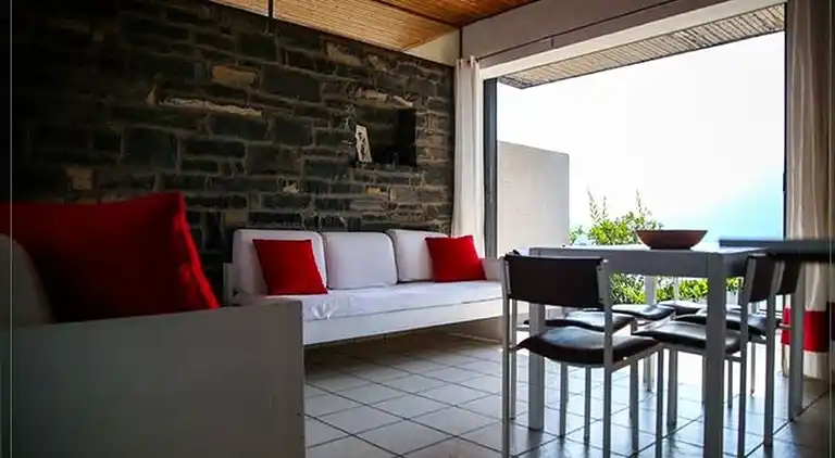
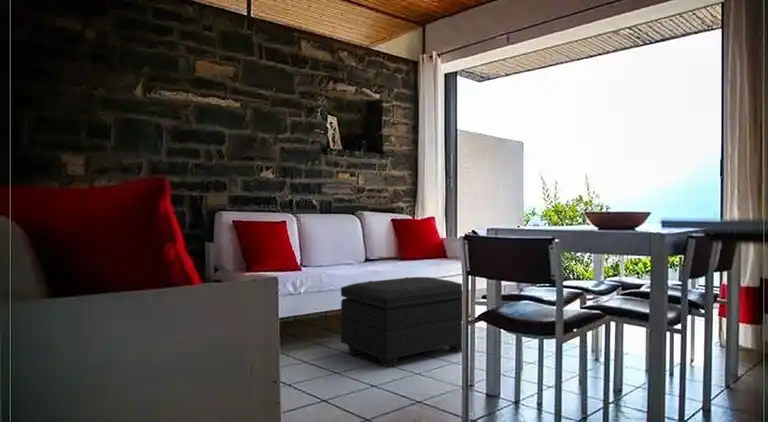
+ footstool (406, 316)
